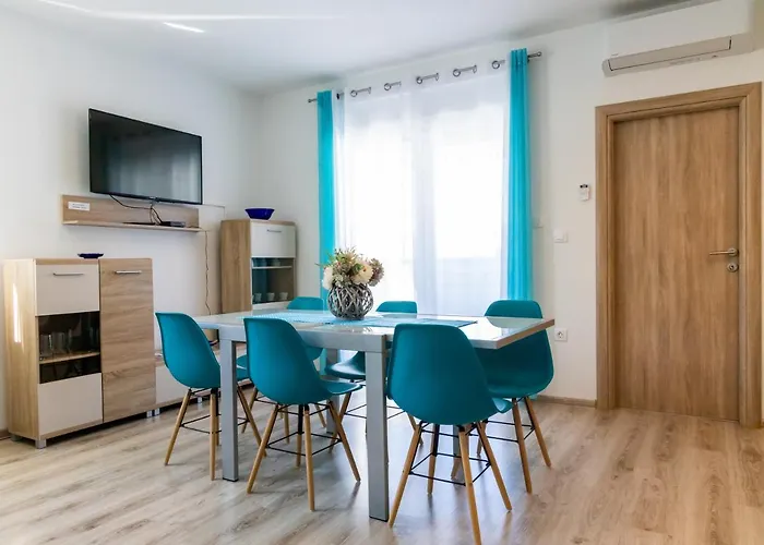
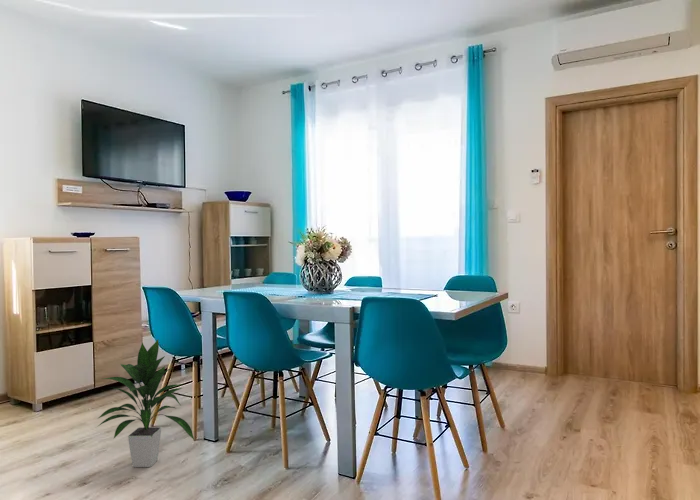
+ indoor plant (147, 404)
